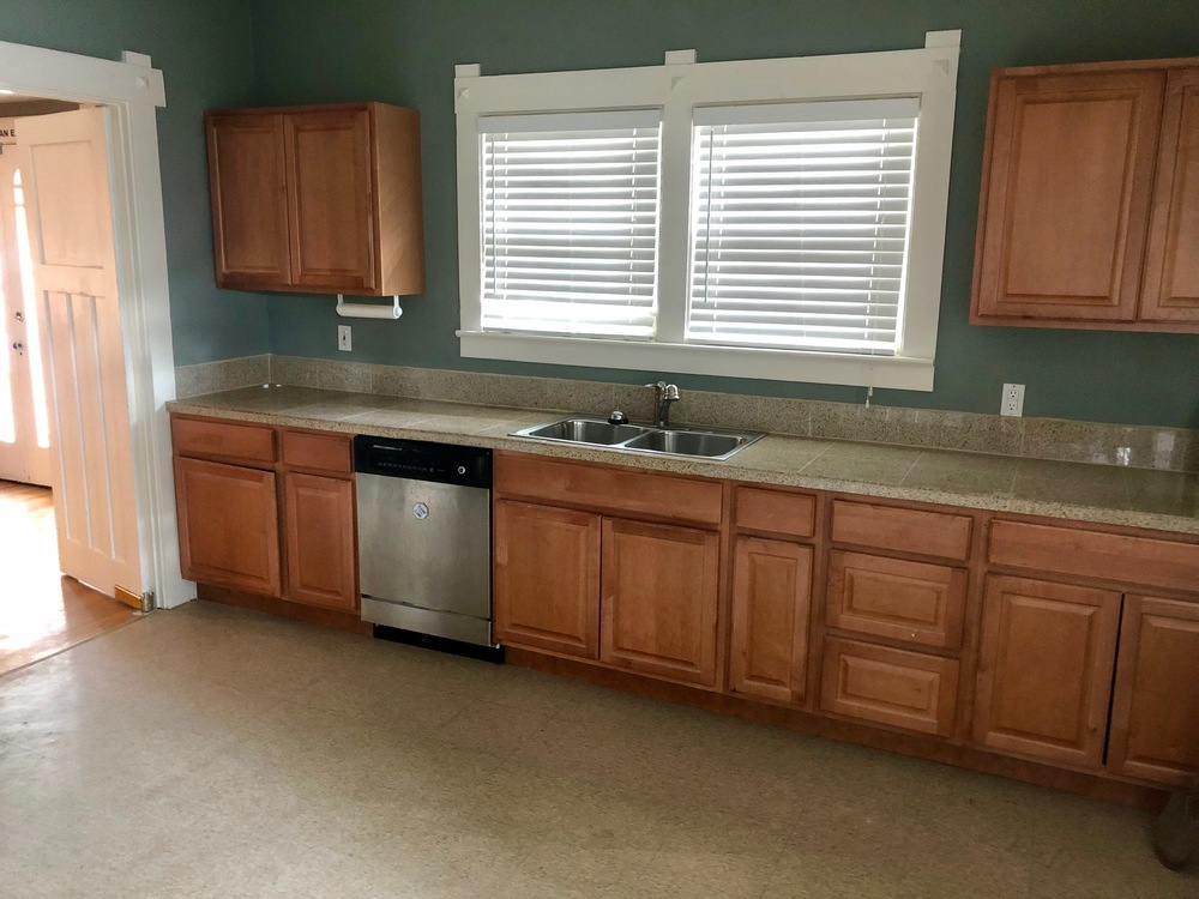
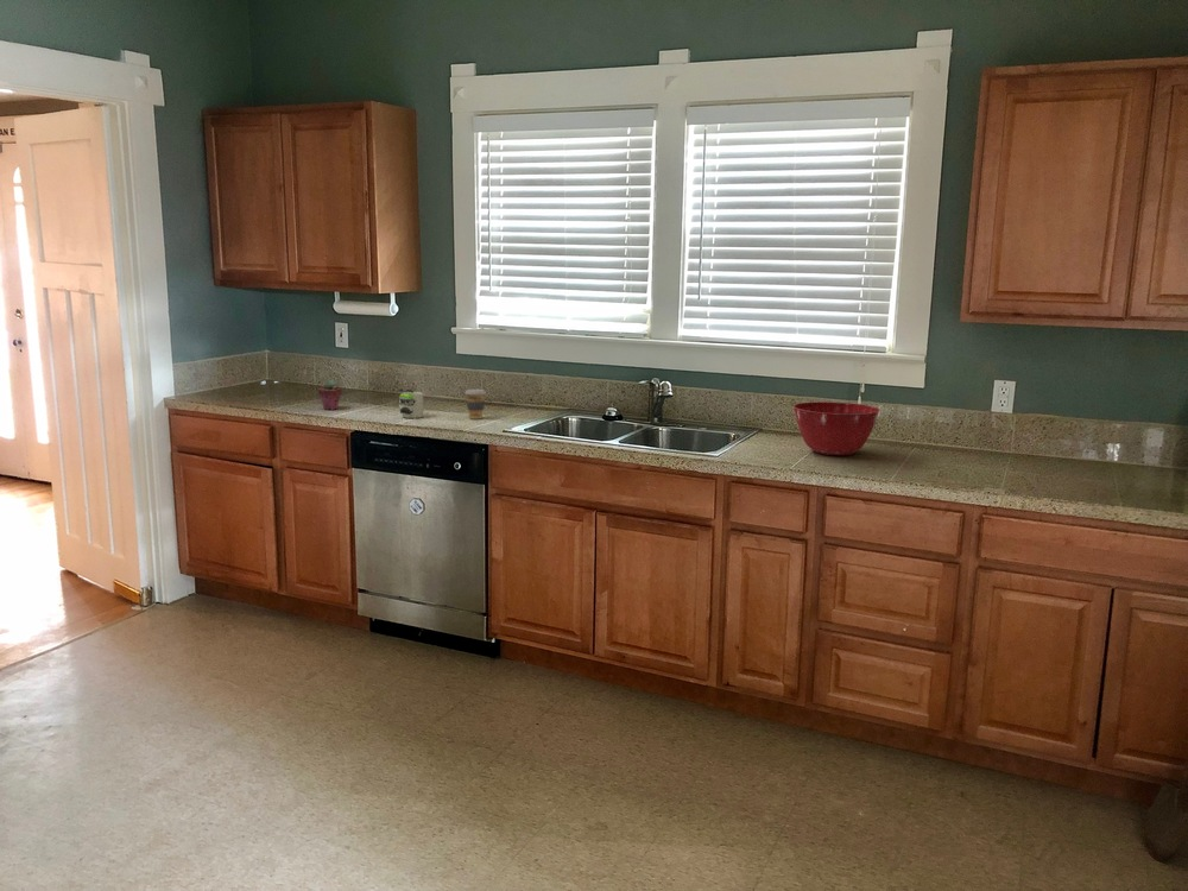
+ mug (409, 402)
+ coffee cup (475, 404)
+ potted succulent (330, 393)
+ mixing bowl (834, 429)
